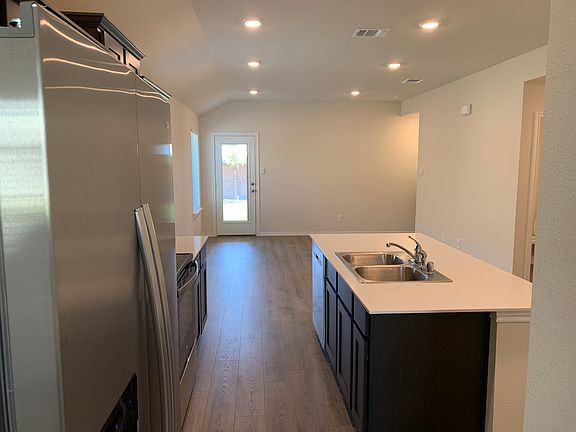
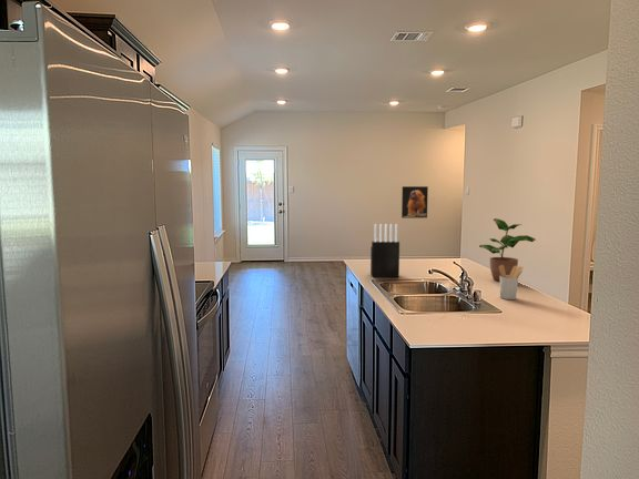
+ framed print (414, 202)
+ potted plant (507, 247)
+ utensil holder (511, 281)
+ knife block (384, 249)
